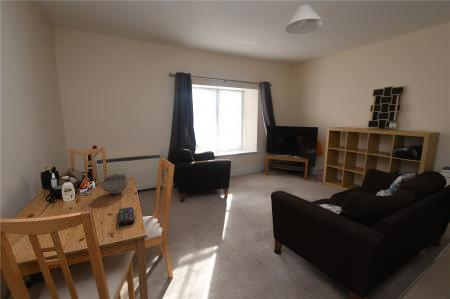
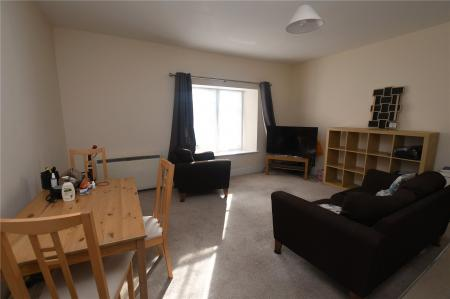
- remote control (126, 215)
- bowl (114, 184)
